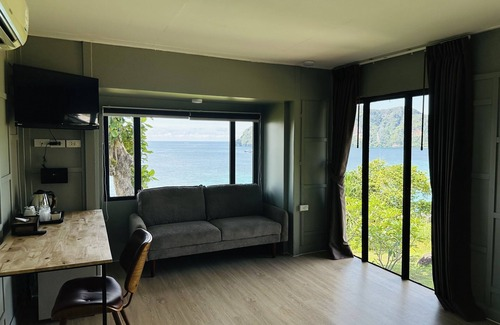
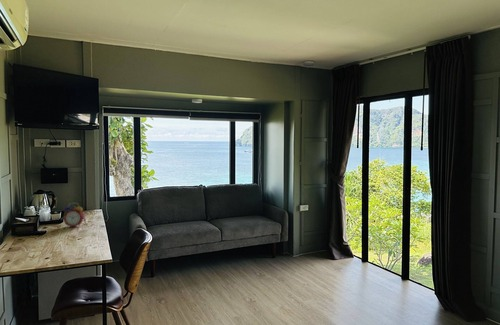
+ alarm clock (74, 214)
